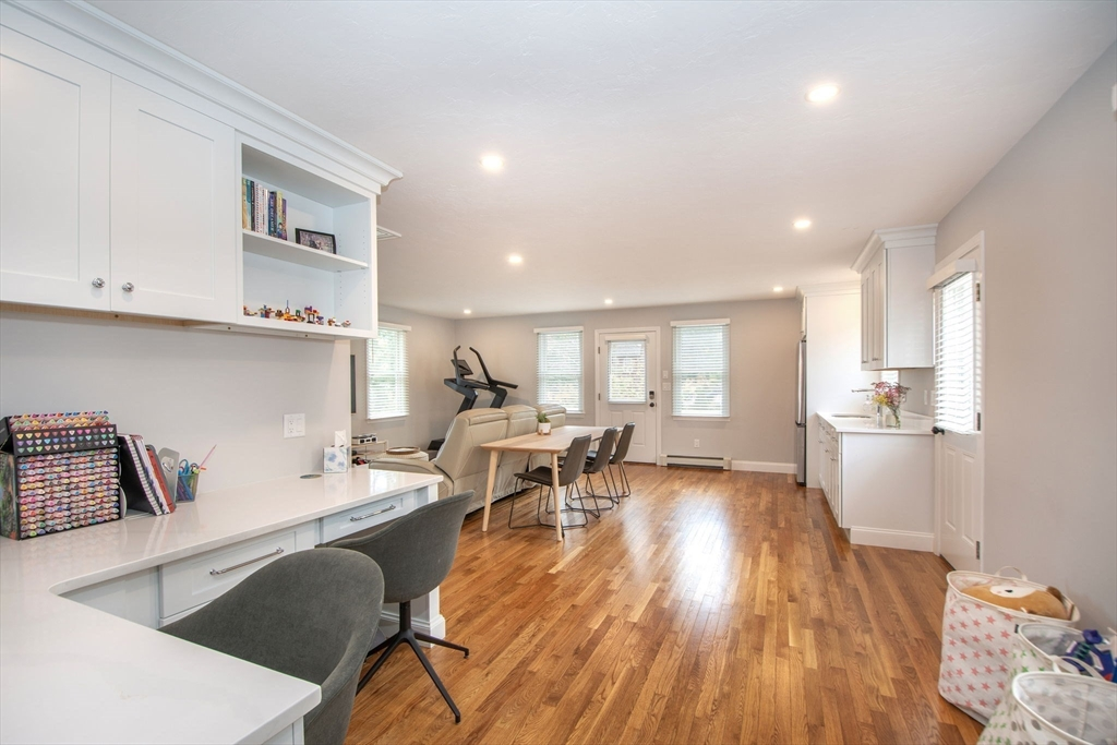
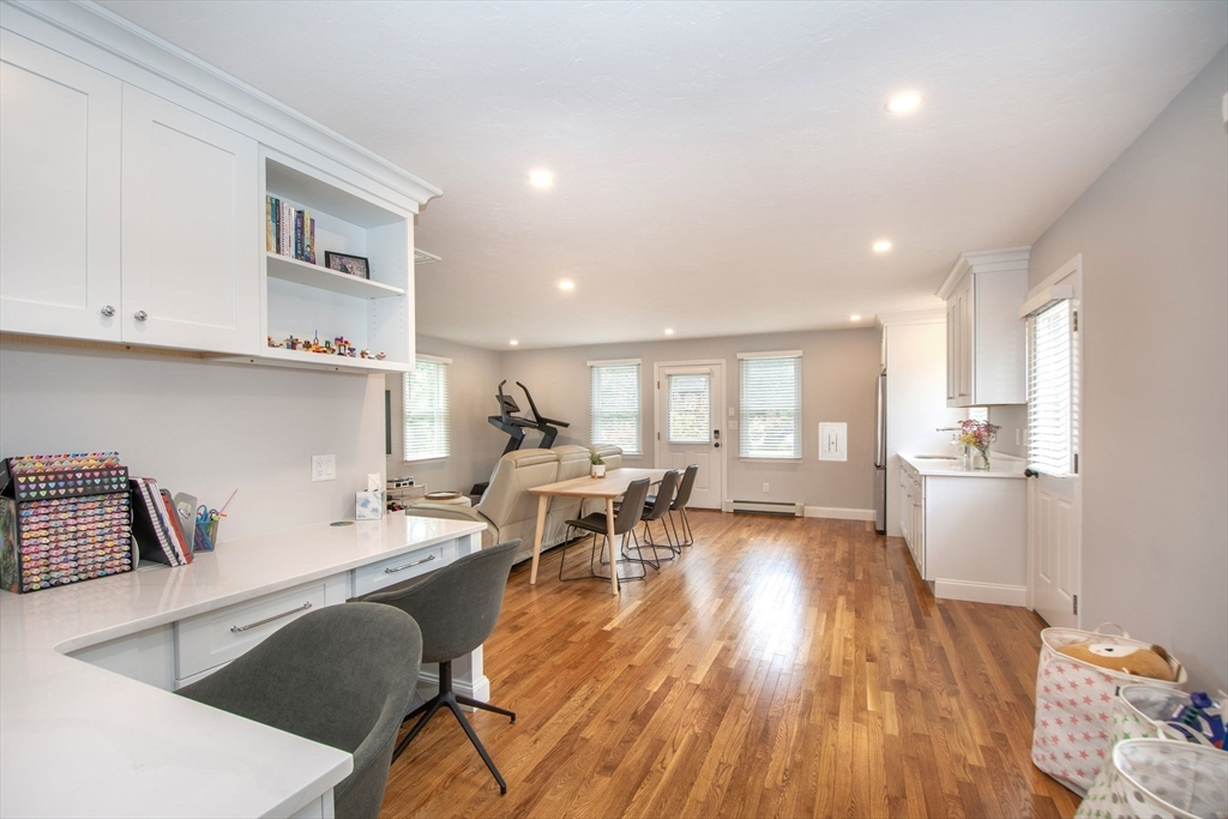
+ wall art (832, 441)
